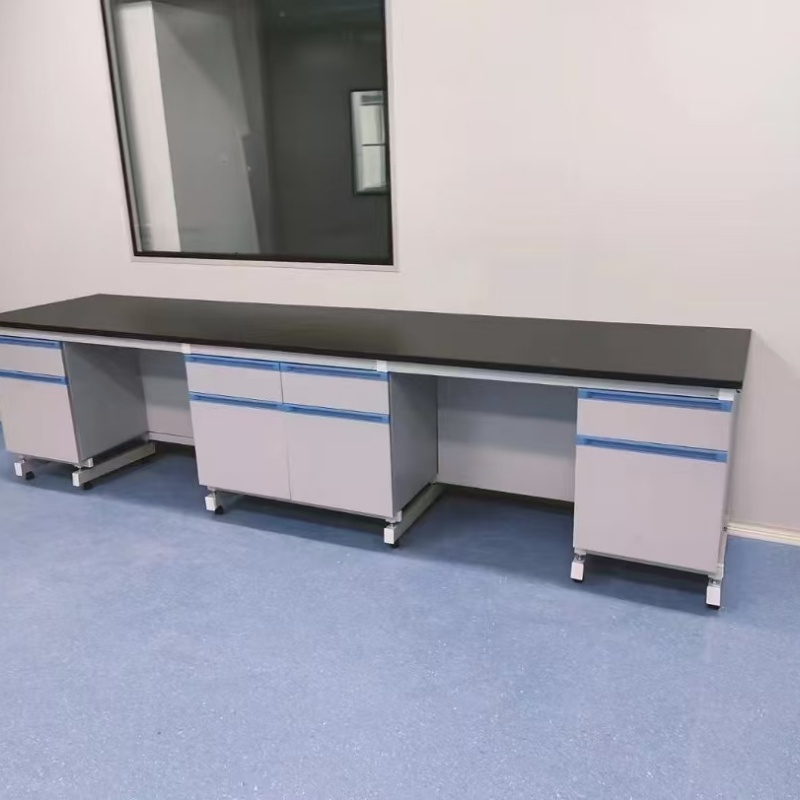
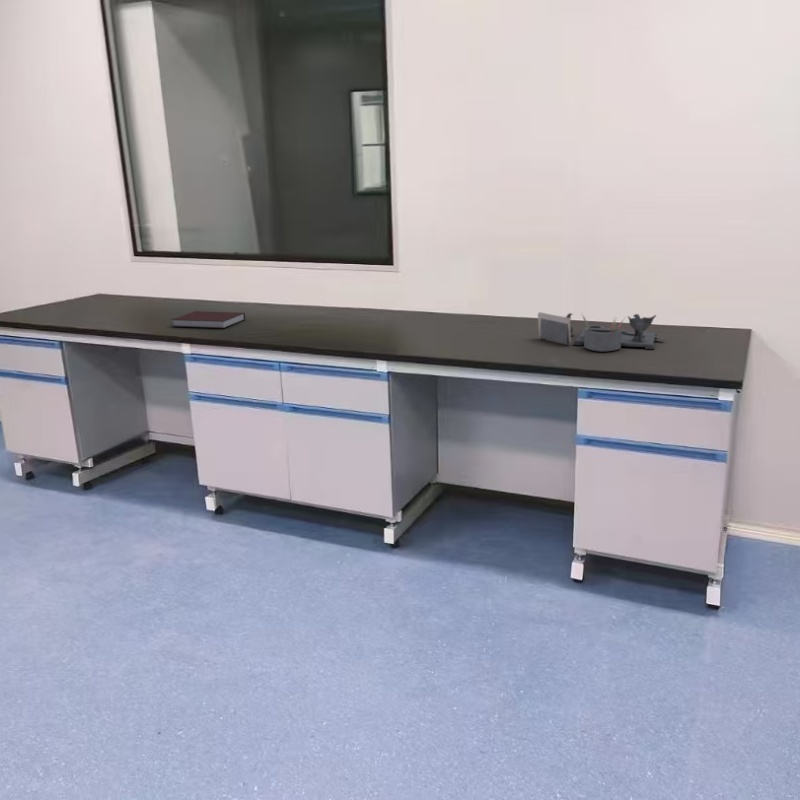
+ desk organizer (599, 326)
+ notebook (209, 319)
